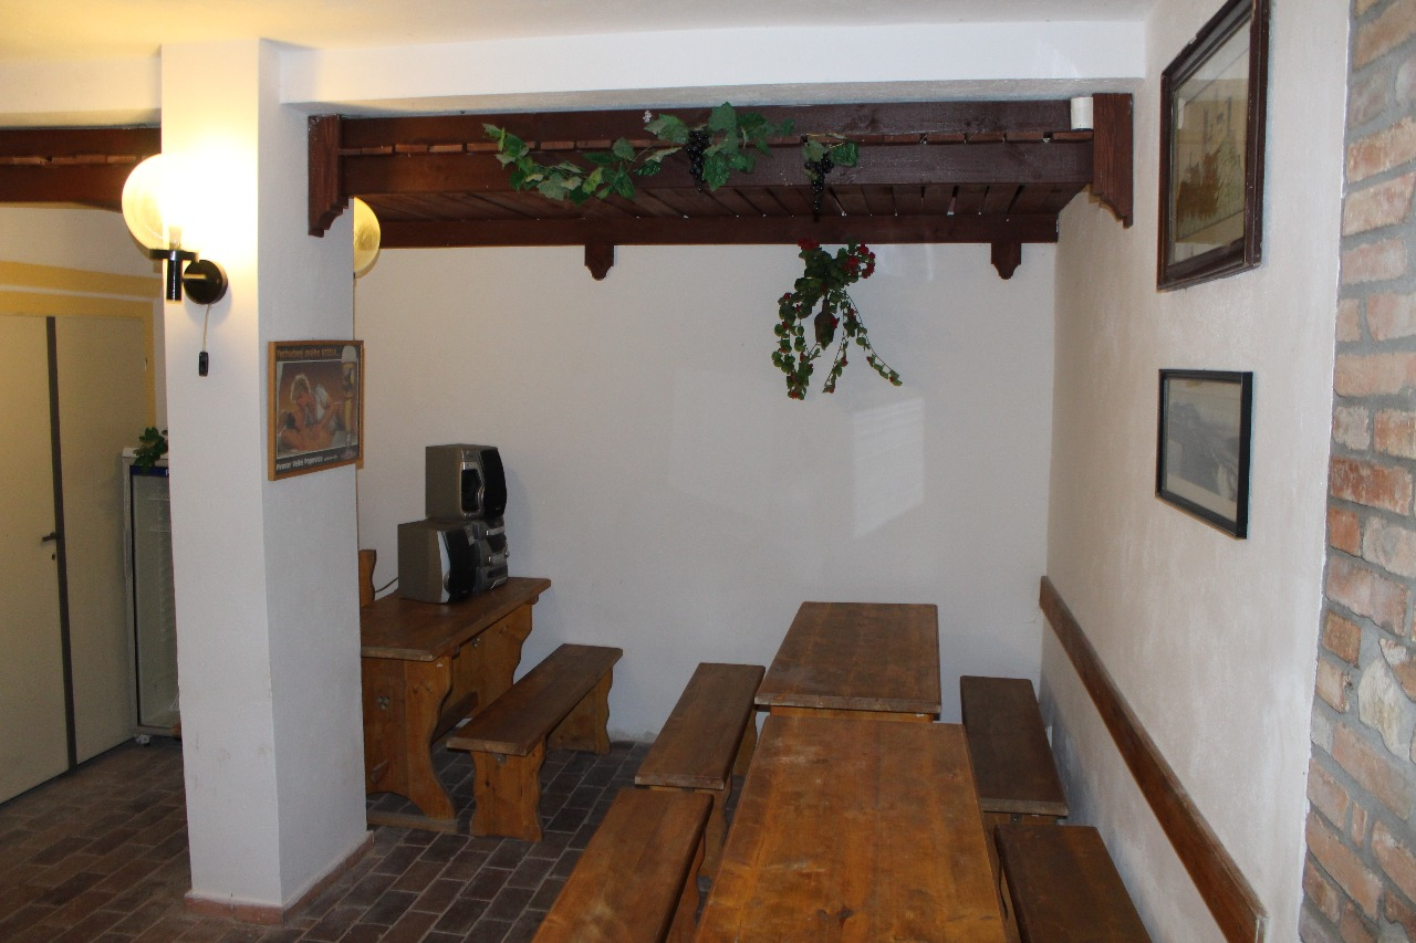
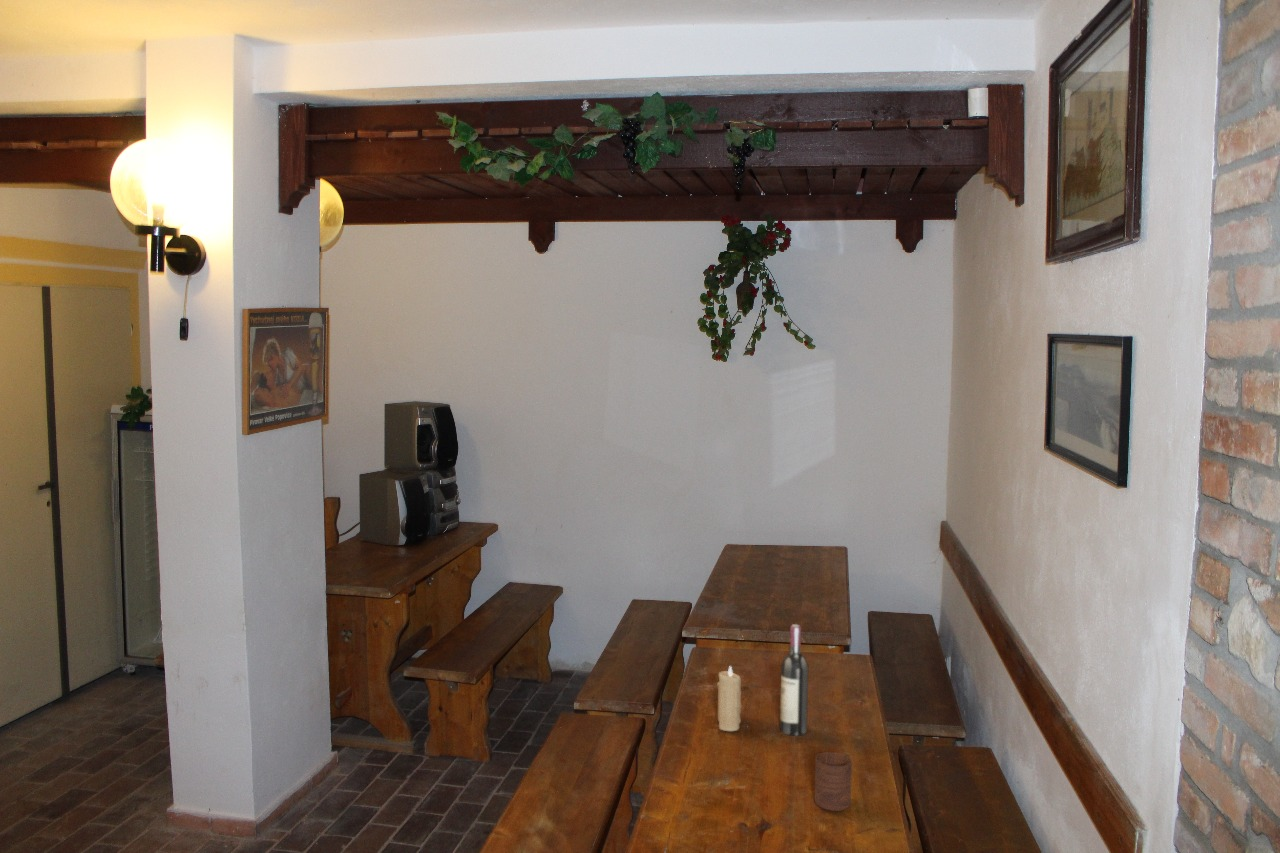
+ candle (728, 693)
+ cup (834, 779)
+ wine bottle (794, 678)
